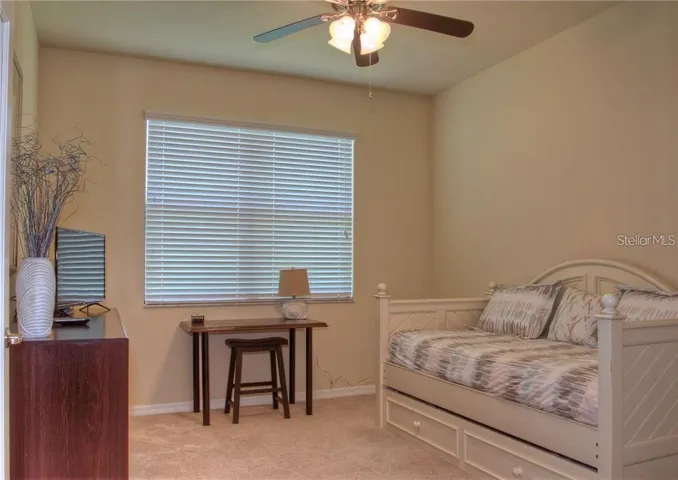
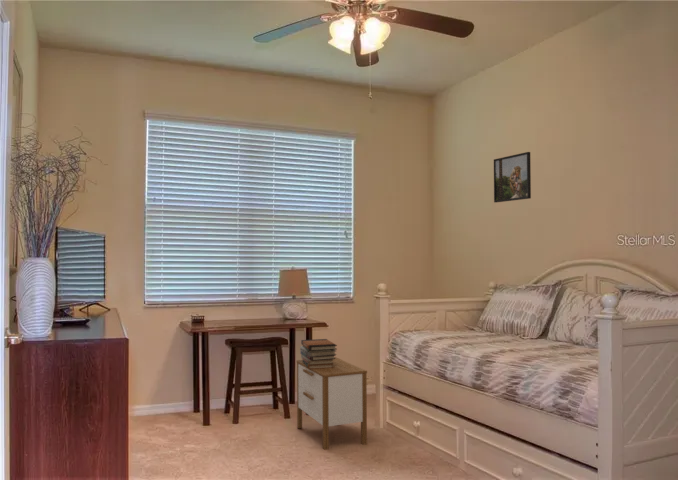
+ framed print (511, 178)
+ book stack (317, 353)
+ nightstand (329, 400)
